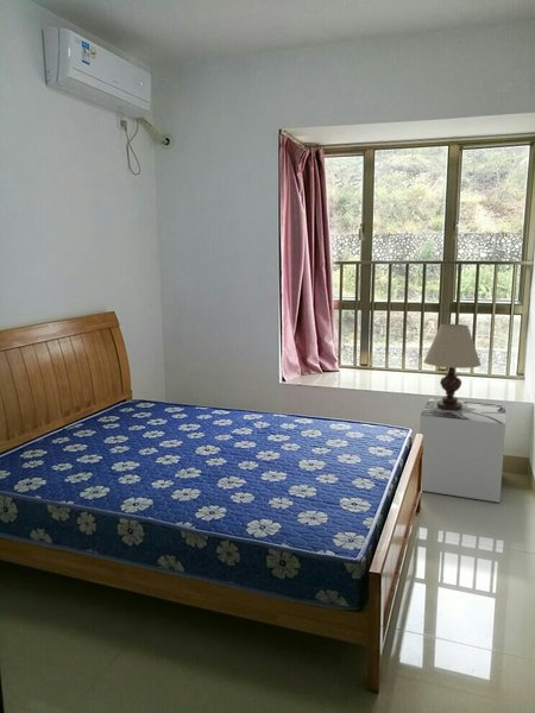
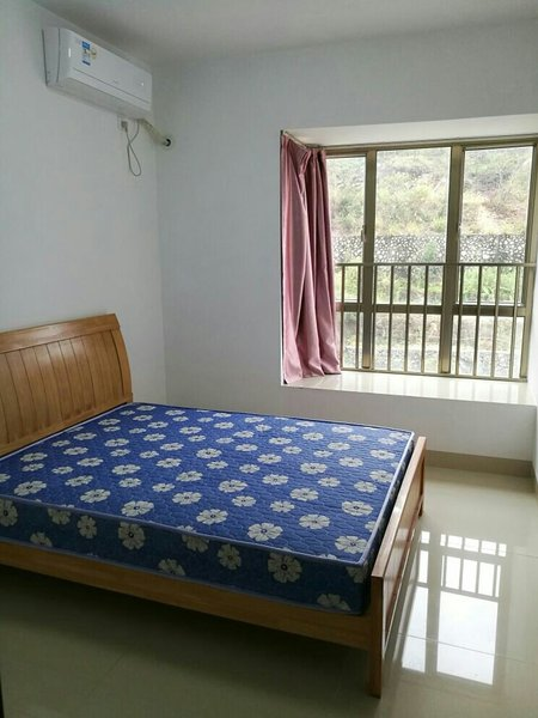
- cardboard box (461, 446)
- table lamp (452, 366)
